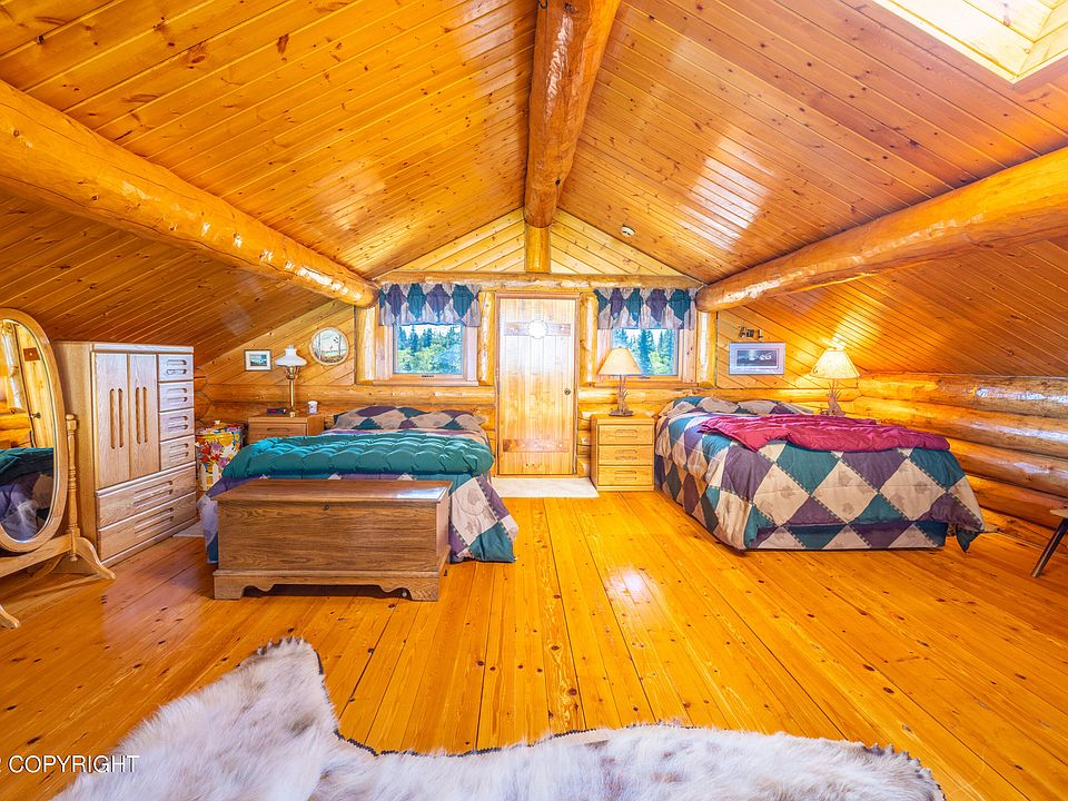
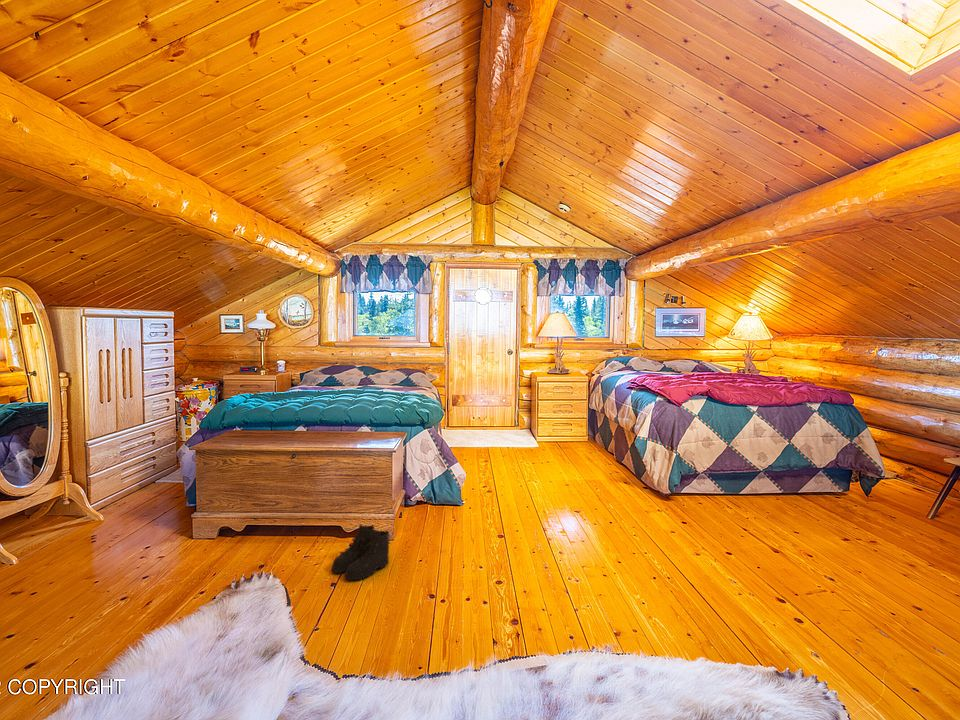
+ boots (361, 548)
